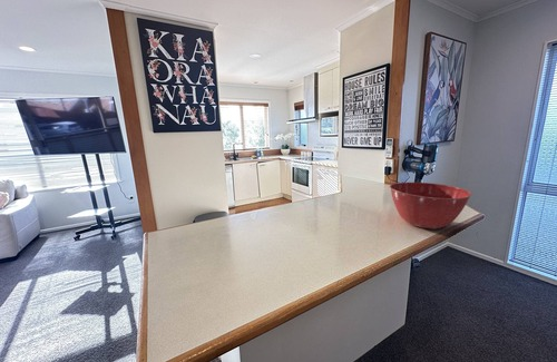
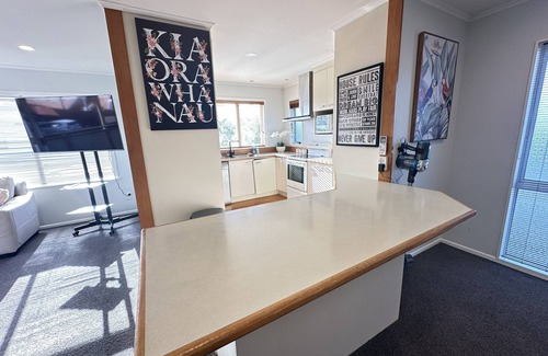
- mixing bowl (426, 205)
